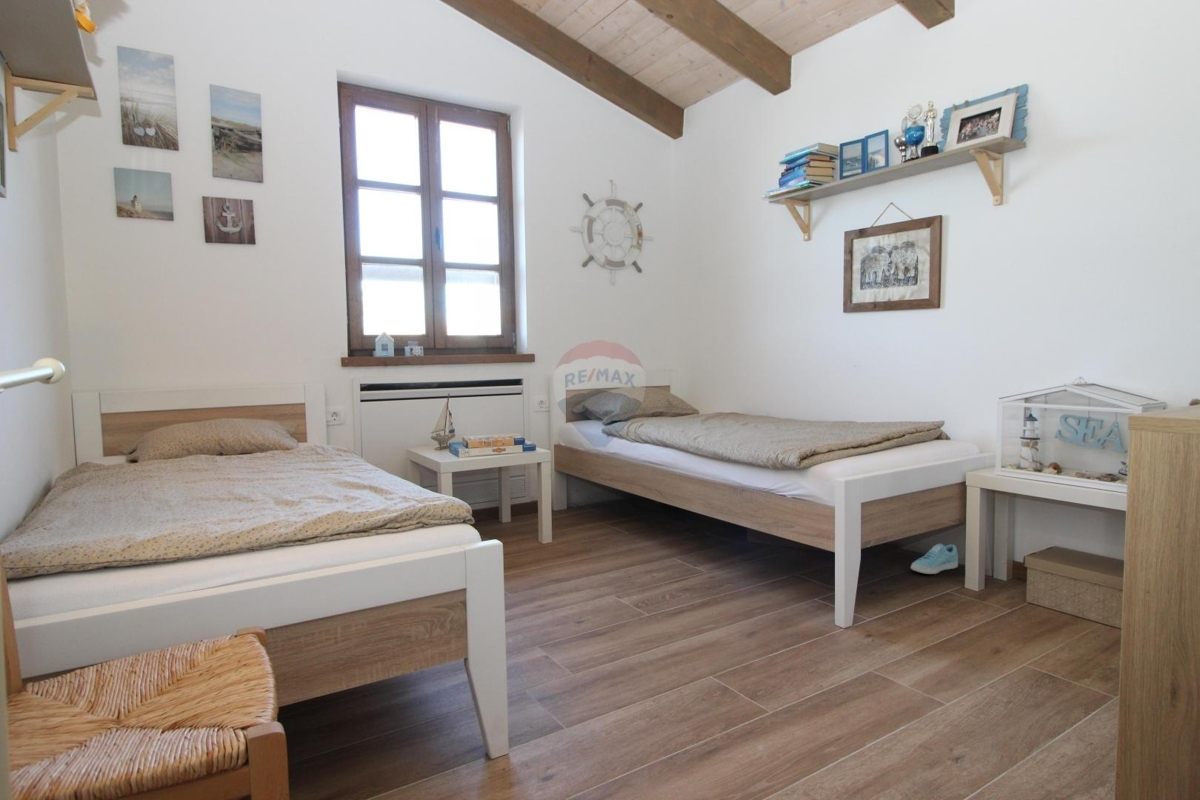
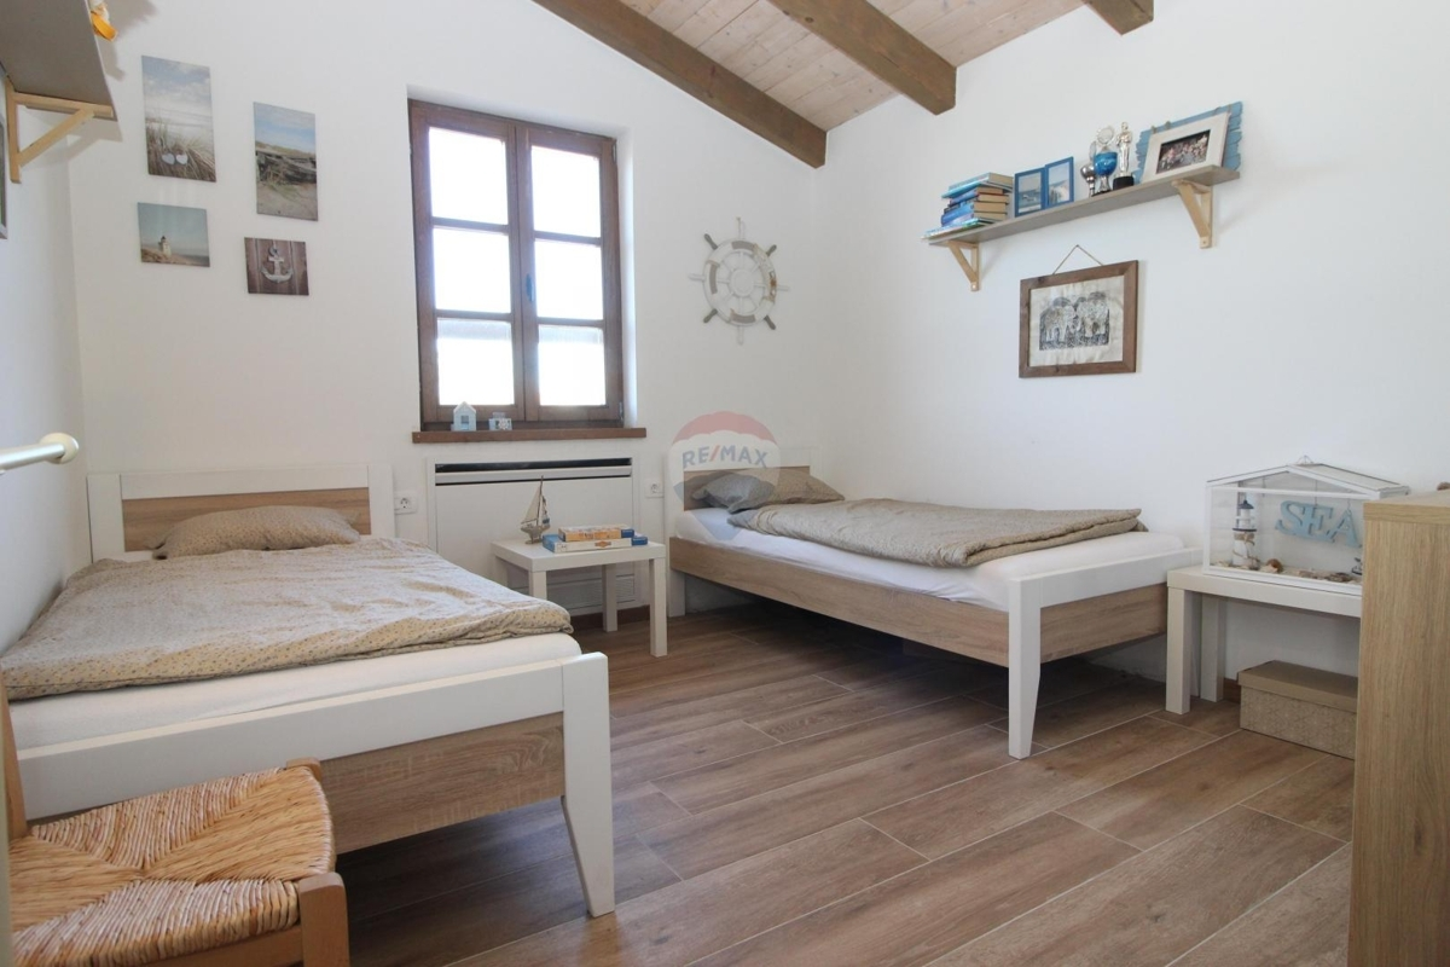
- sneaker (933, 556)
